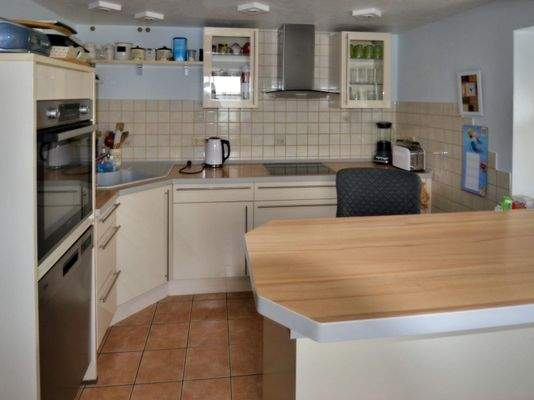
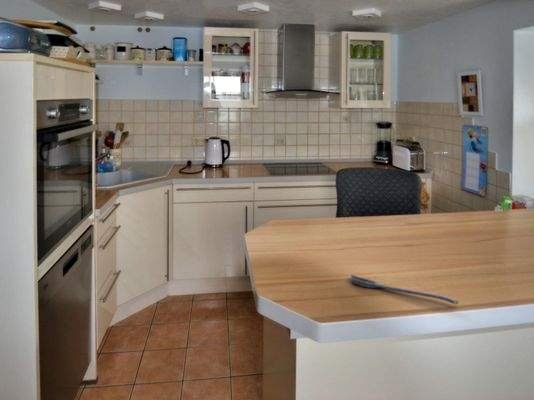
+ spoon (397, 289)
